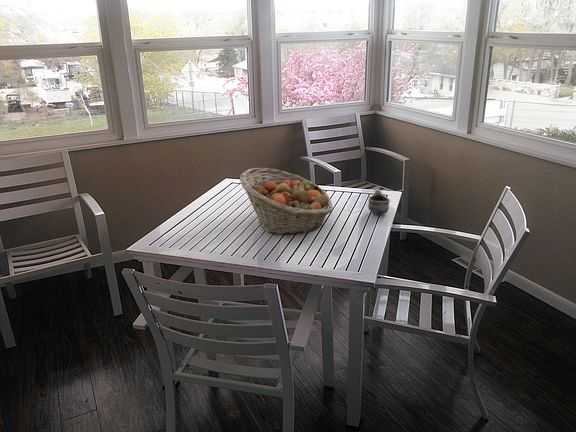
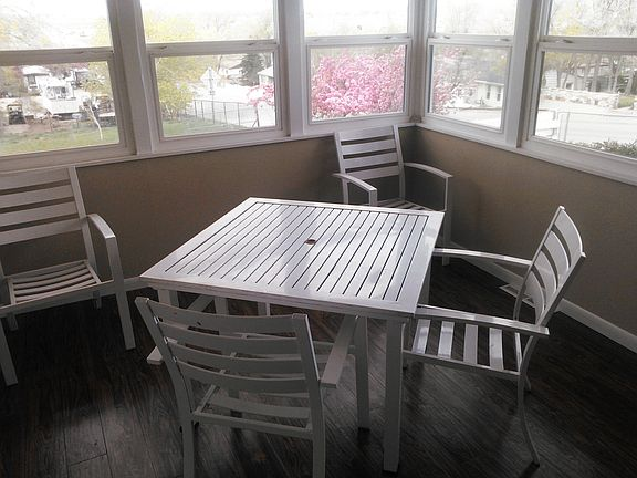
- mug (377, 201)
- fruit basket (286, 198)
